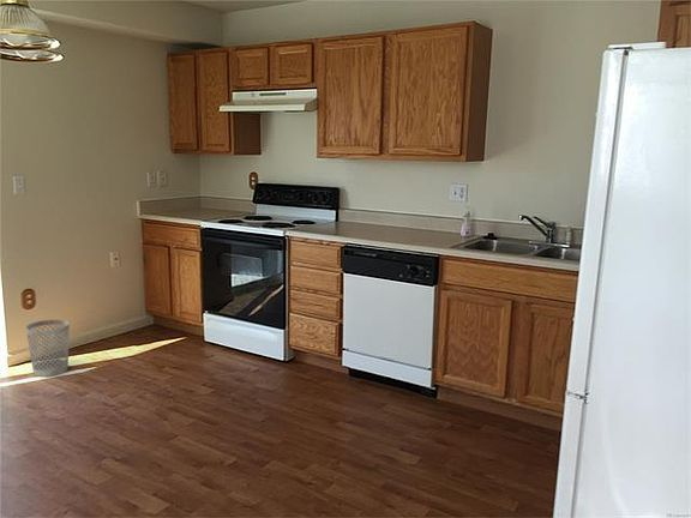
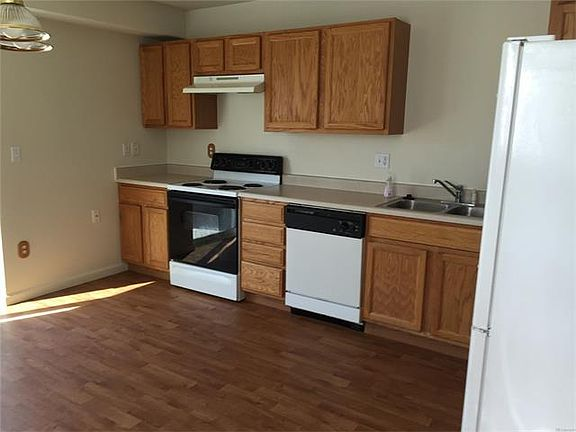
- wastebasket (49, 348)
